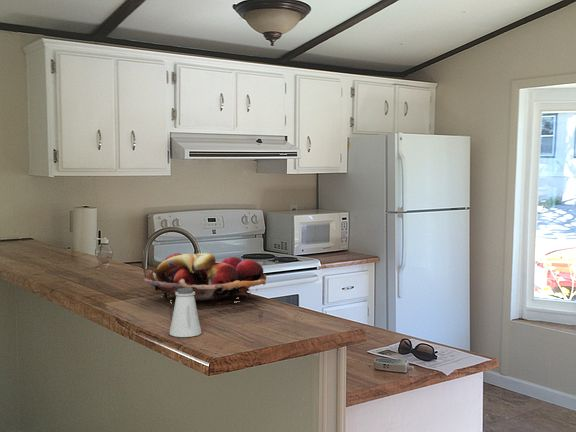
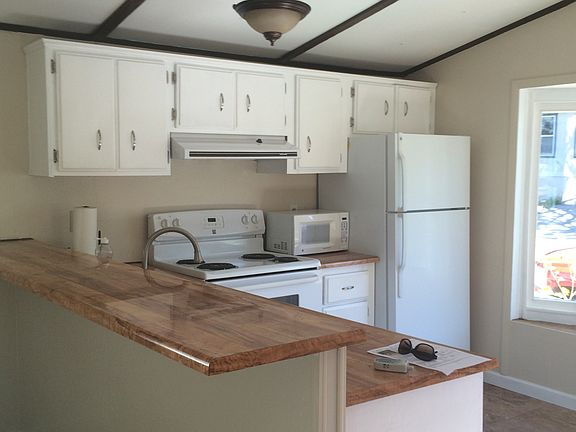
- fruit basket (206, 275)
- saltshaker (185, 311)
